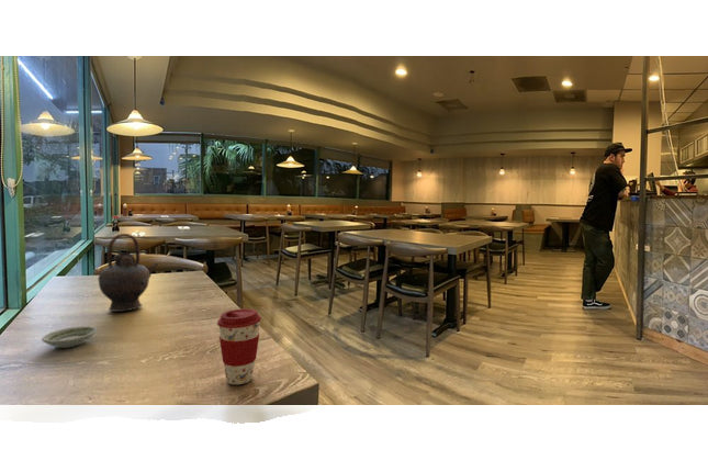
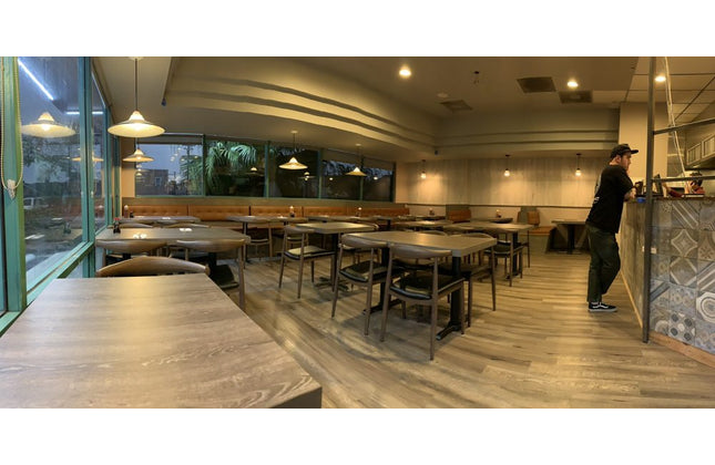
- coffee cup (239, 346)
- saucer (70, 338)
- teapot (130, 270)
